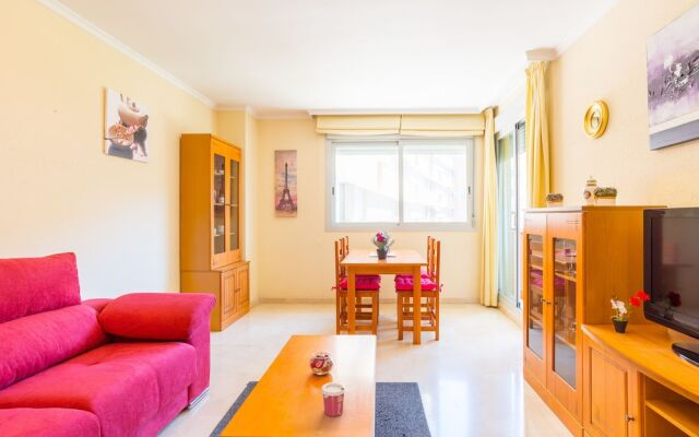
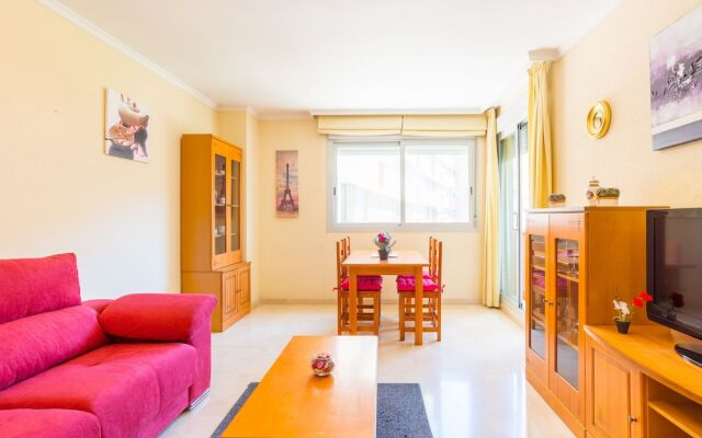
- cup (333, 399)
